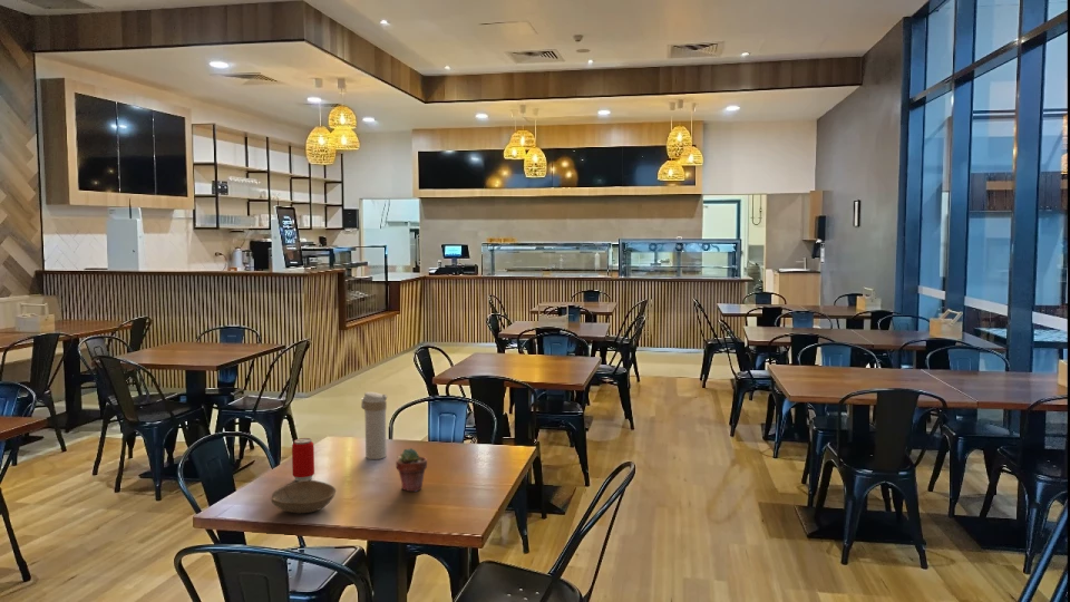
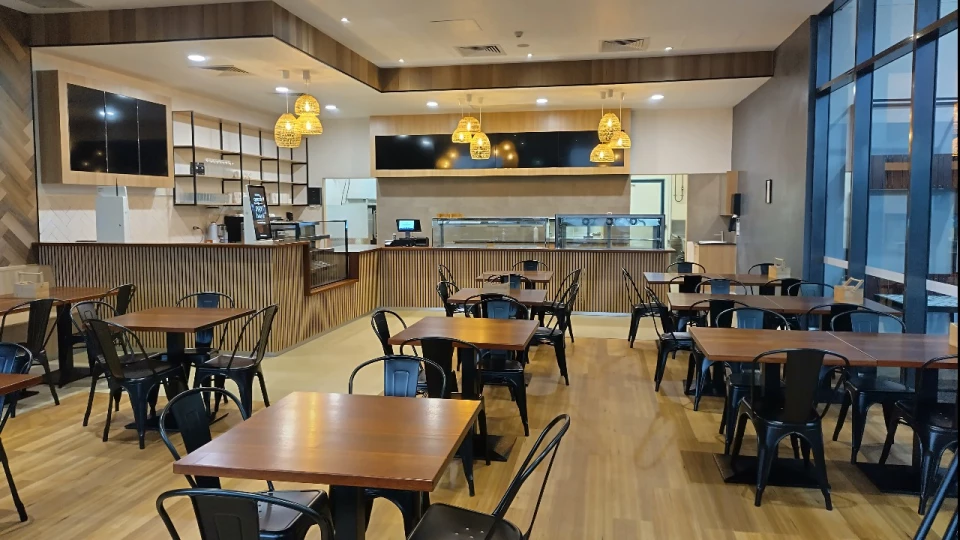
- potted succulent (411, 468)
- beverage can (303, 459)
- bowl (304, 499)
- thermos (374, 424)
